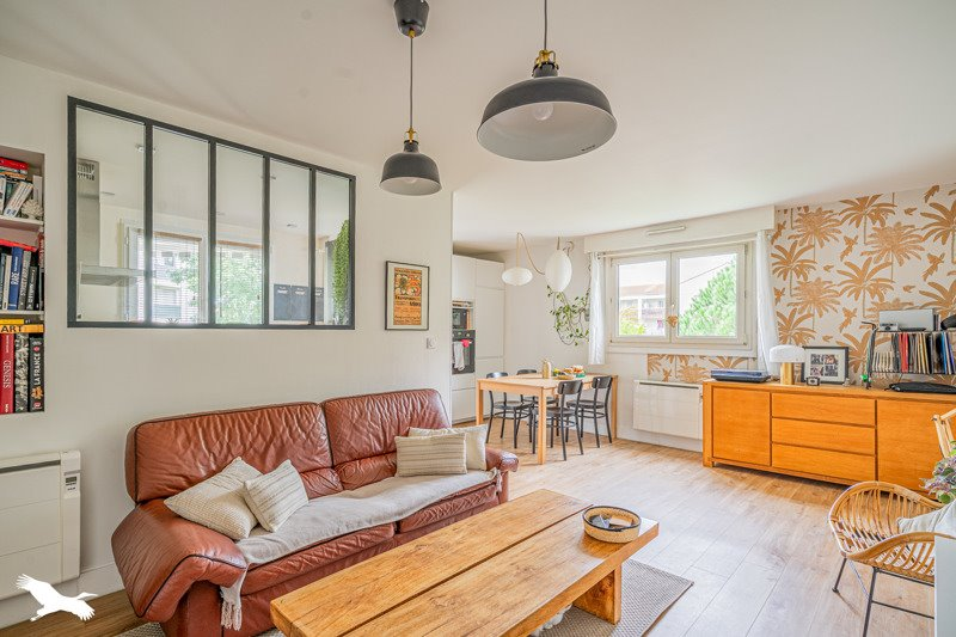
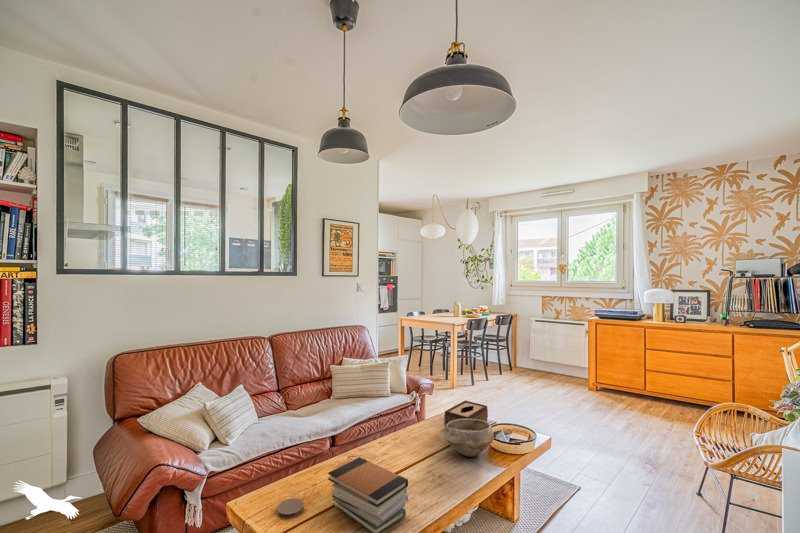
+ book stack (368, 493)
+ coaster (290, 507)
+ bowl (468, 437)
+ tissue box (466, 416)
